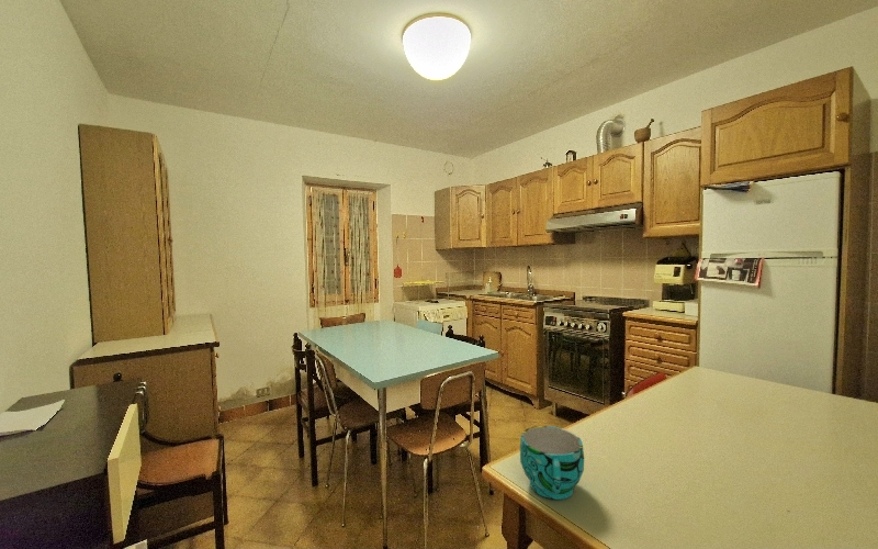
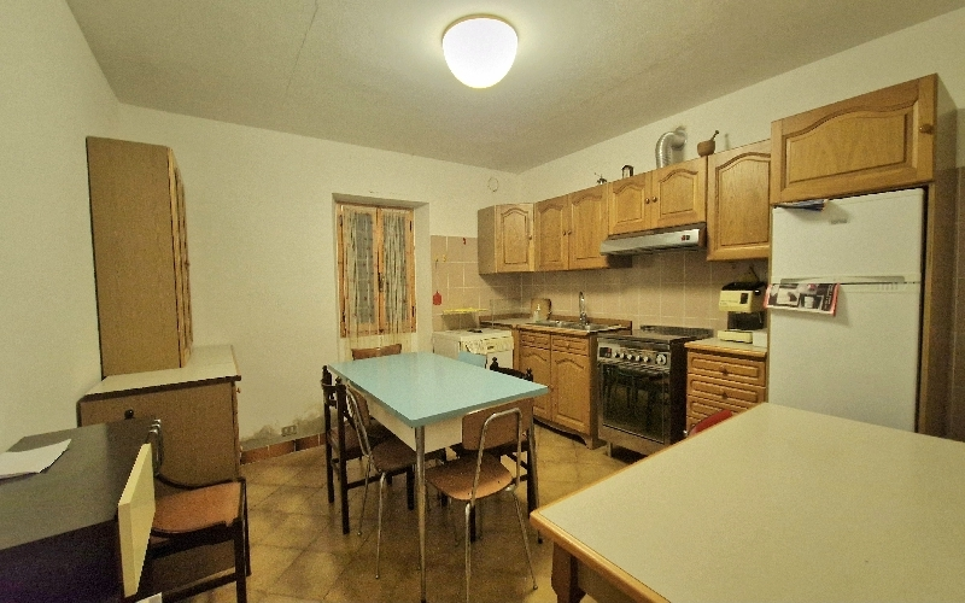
- cup (553, 464)
